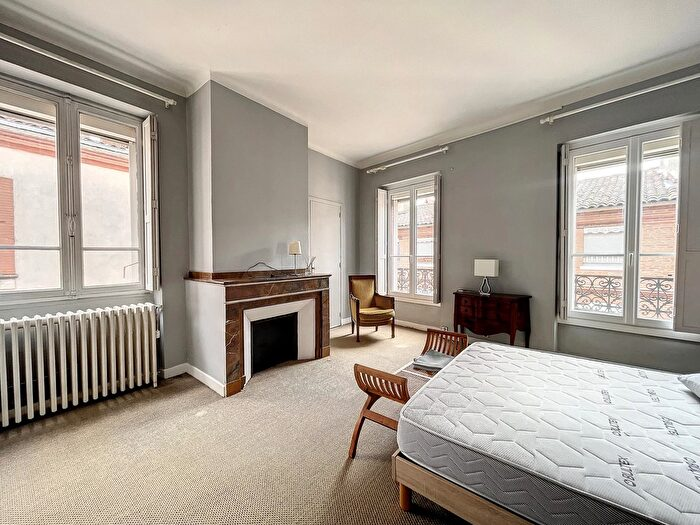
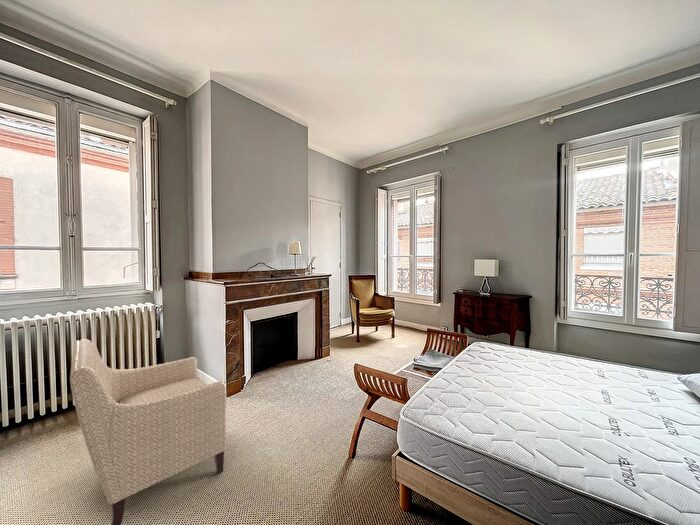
+ chair (151, 405)
